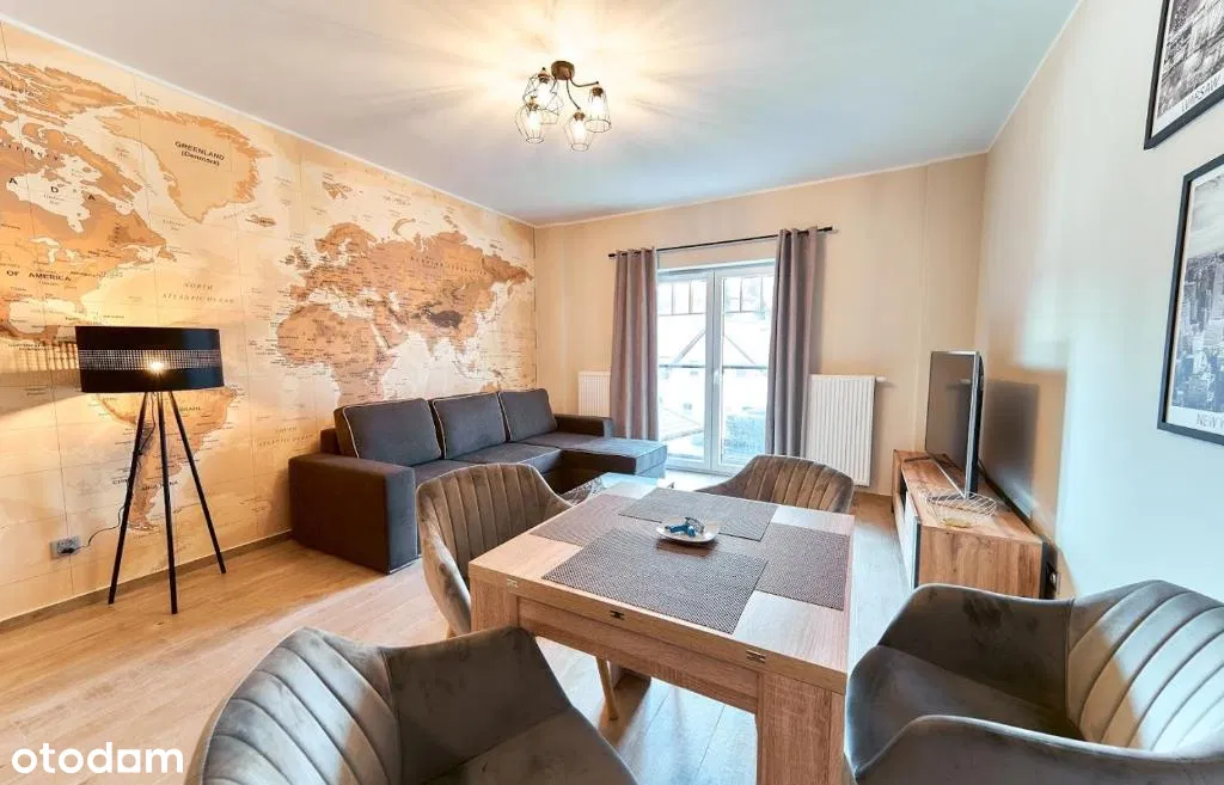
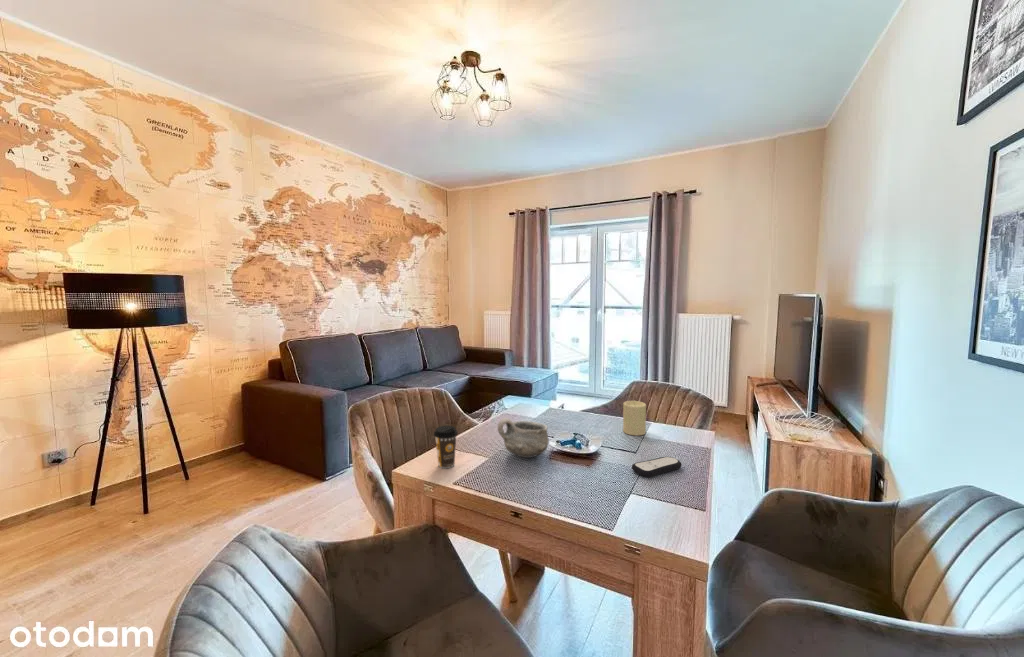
+ coffee cup (446, 446)
+ candle (634, 416)
+ remote control (657, 465)
+ bowl (523, 436)
